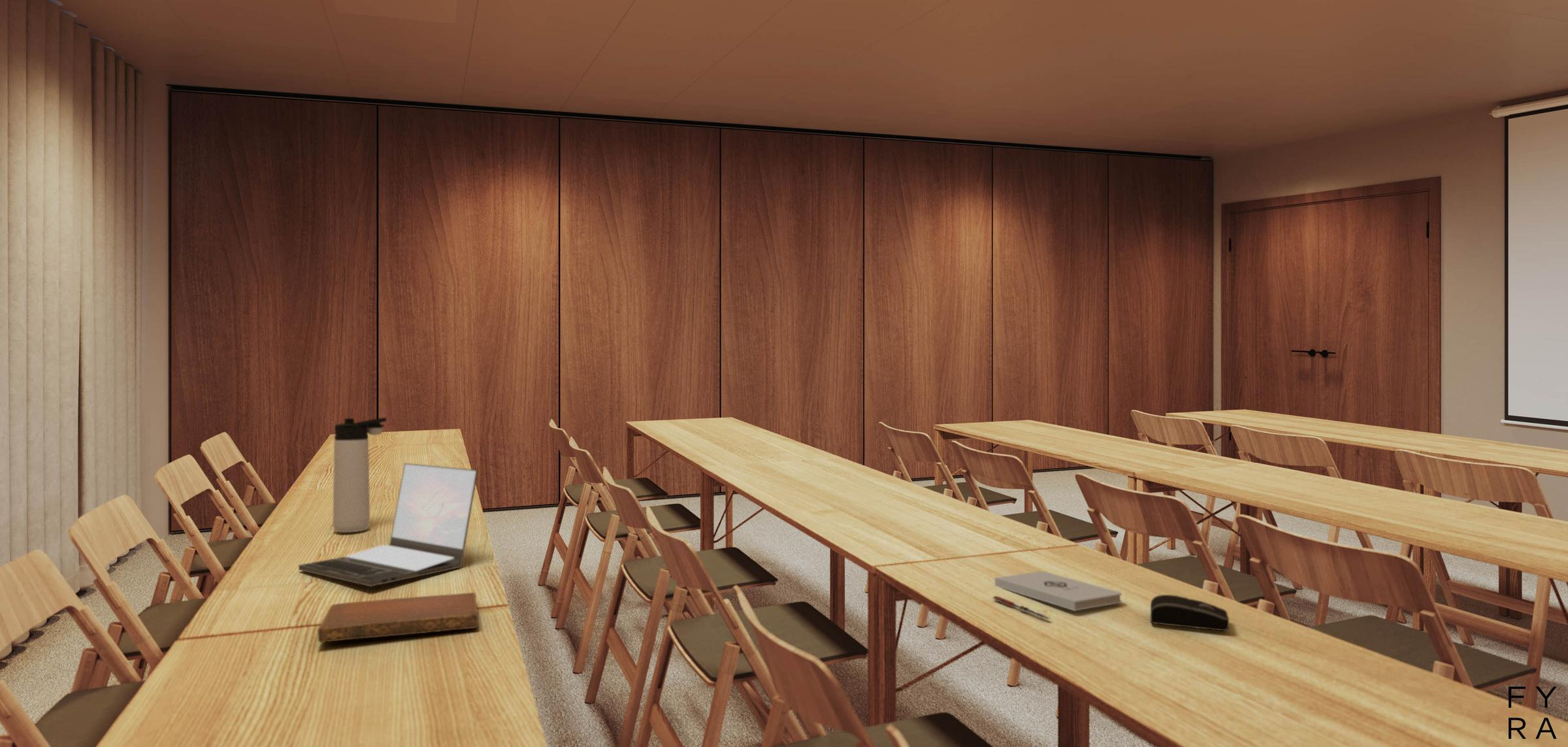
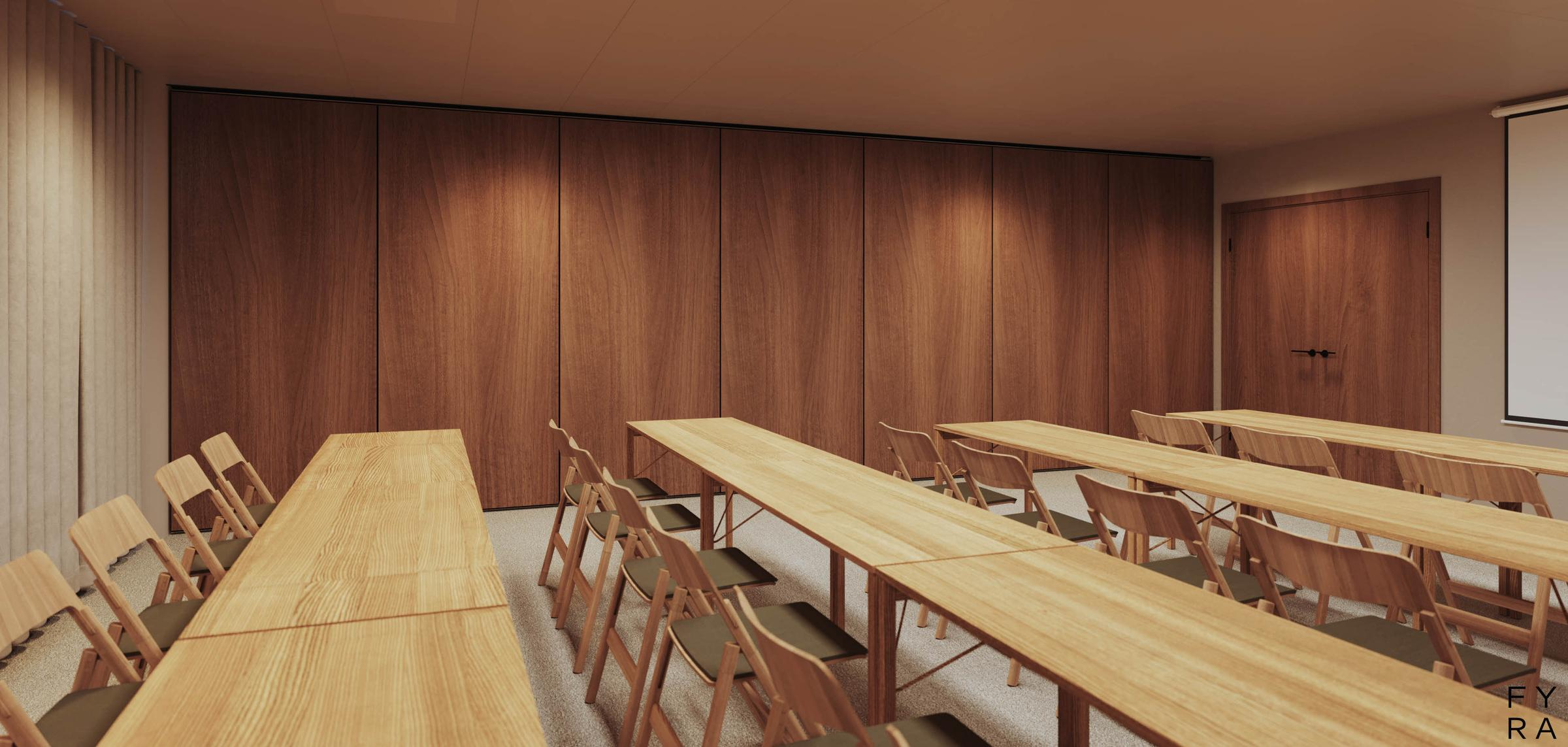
- laptop (394, 519)
- computer mouse (1188, 612)
- notebook (402, 616)
- notepad (1057, 589)
- thermos bottle (360, 473)
- pen (1021, 606)
